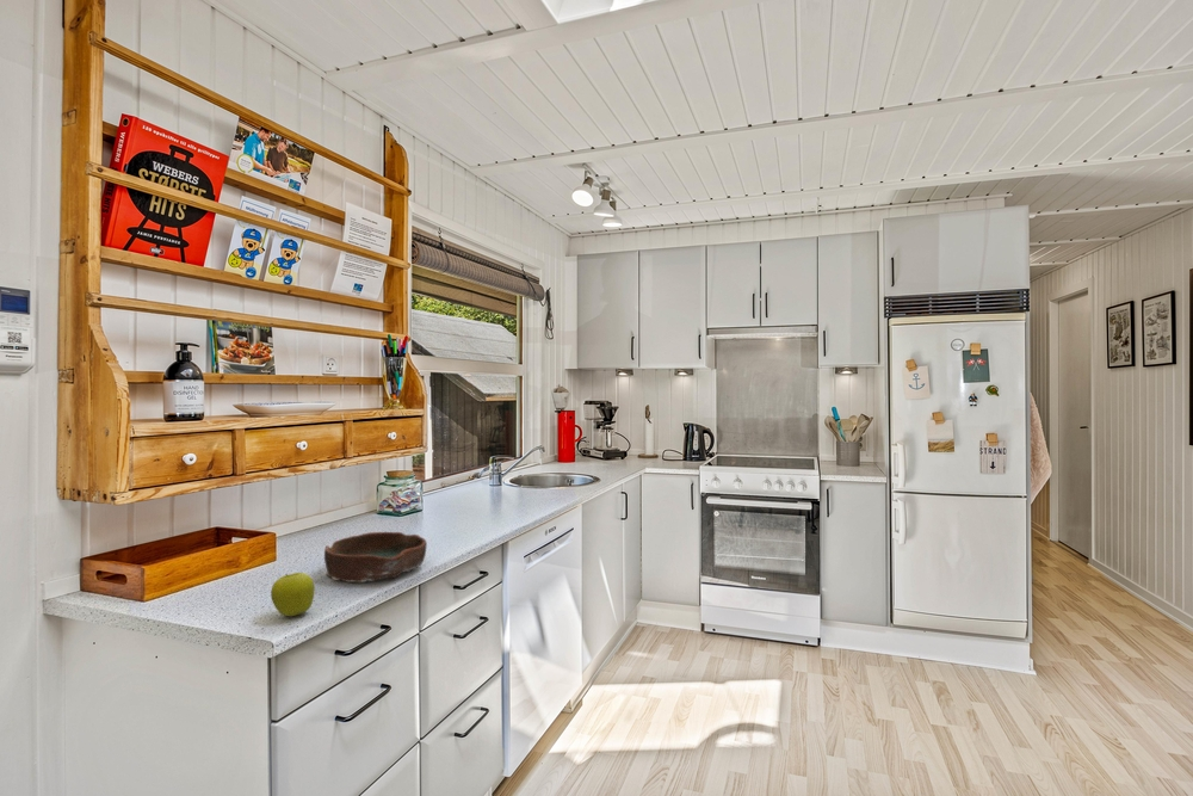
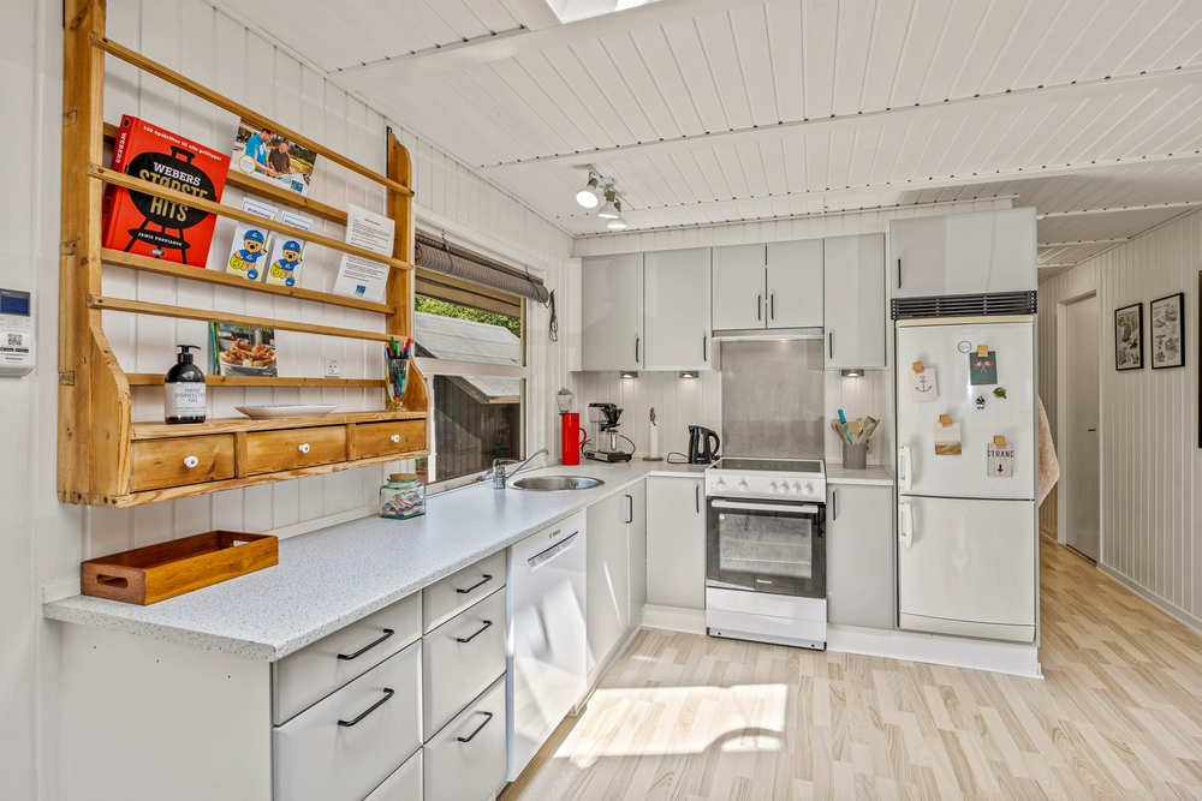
- fruit (292, 593)
- bowl (376, 555)
